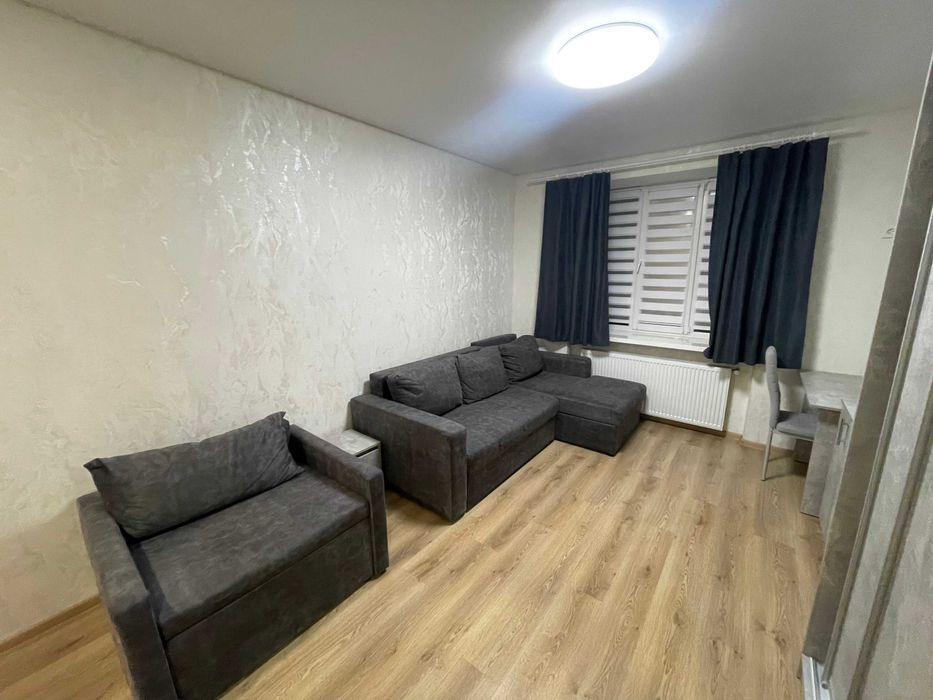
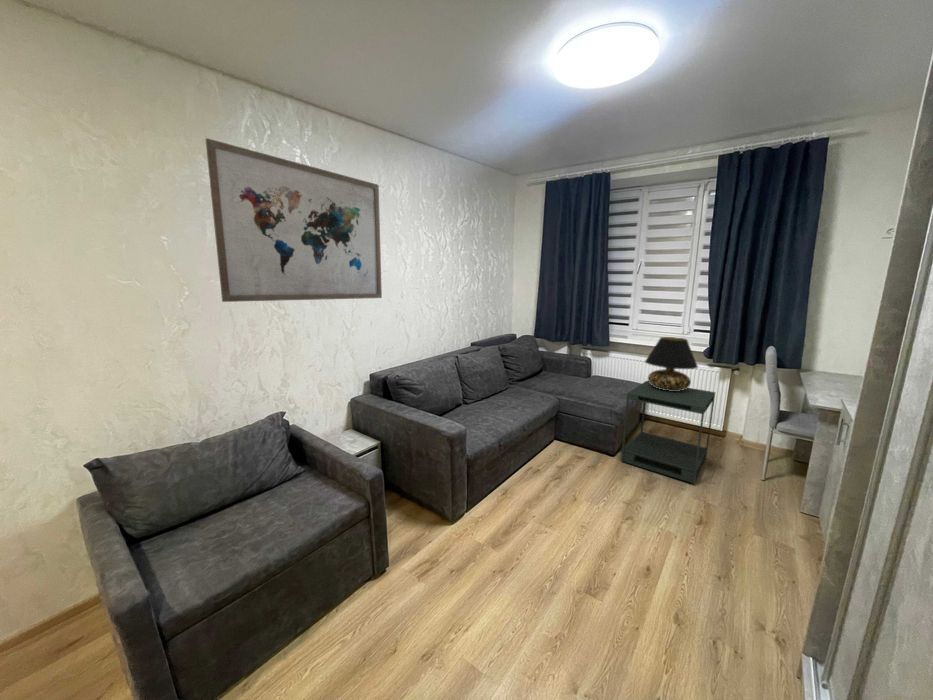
+ wall art (311, 234)
+ side table (664, 437)
+ table lamp (670, 363)
